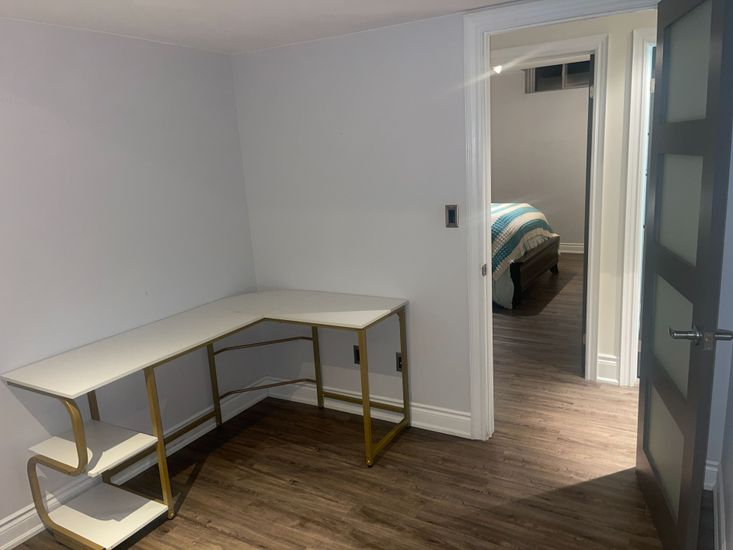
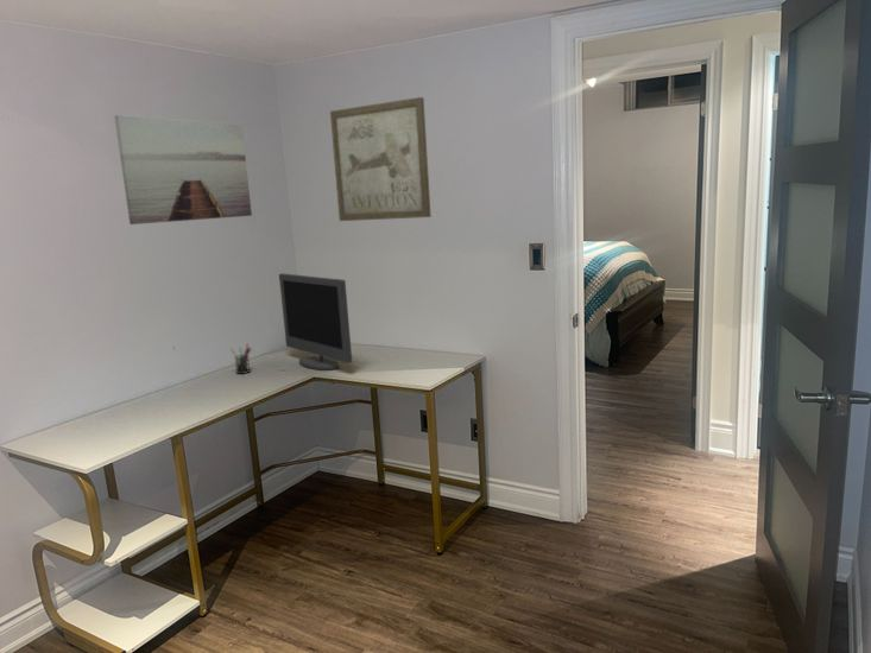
+ wall art (189, 170)
+ pen holder (242, 357)
+ wall art (379, 163)
+ monitor (314, 321)
